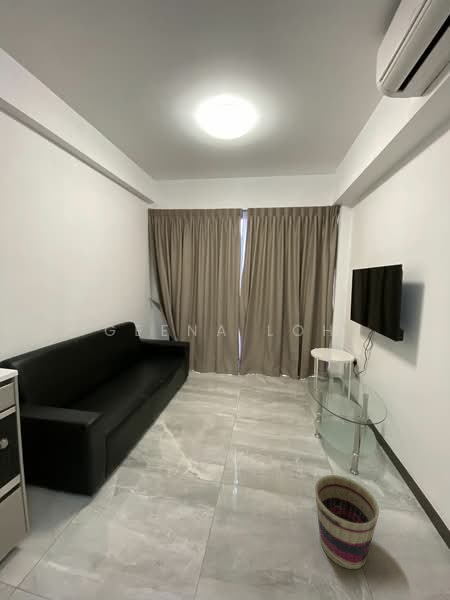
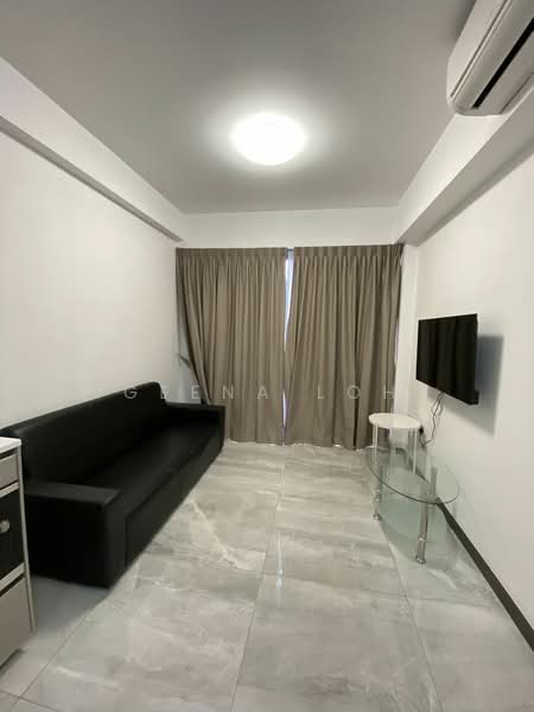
- basket (343, 521)
